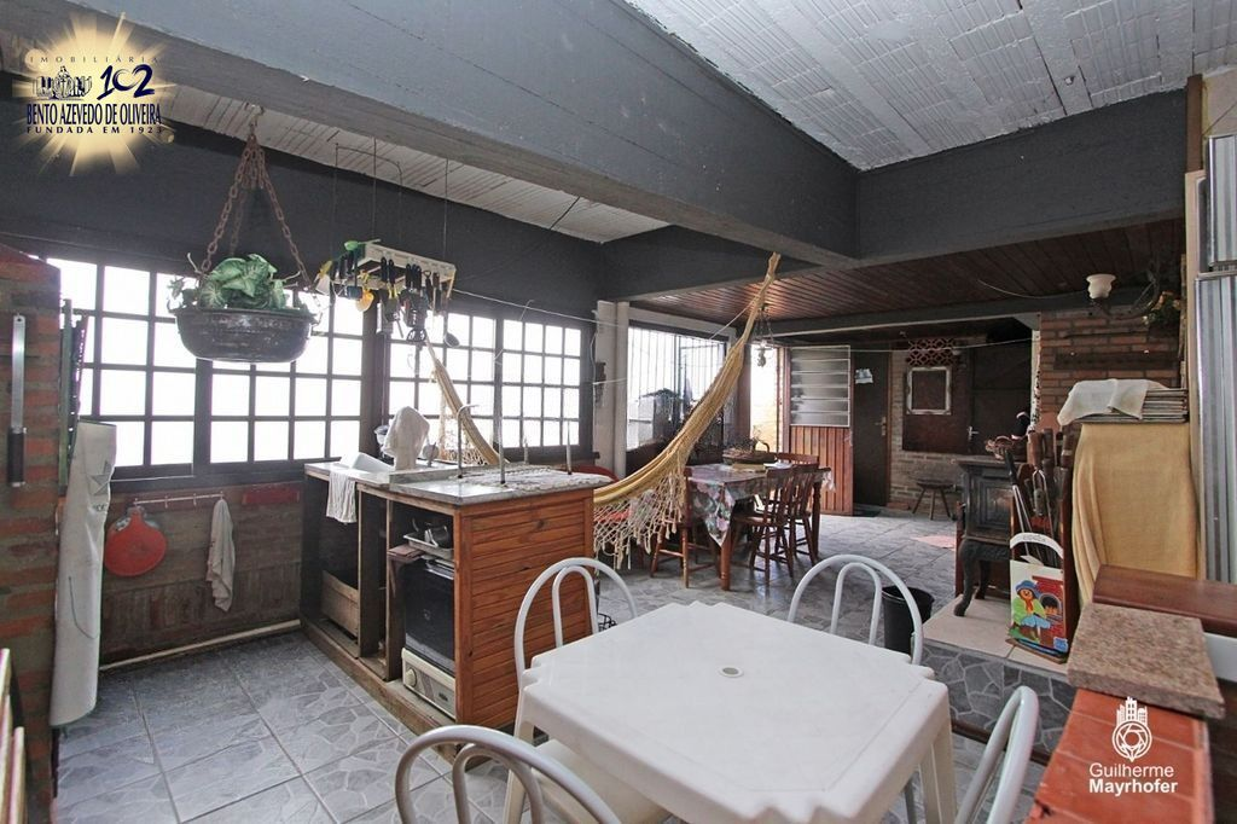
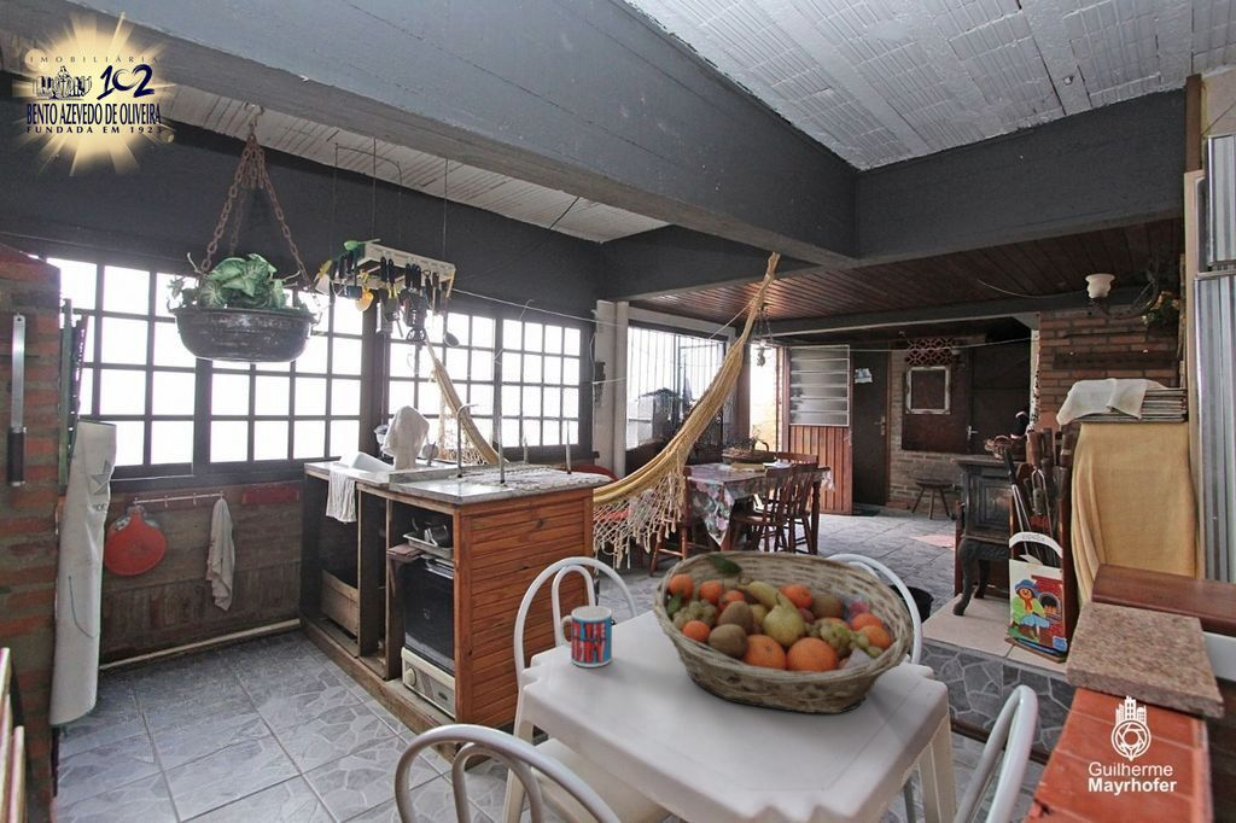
+ fruit basket (774, 621)
+ mug (583, 635)
